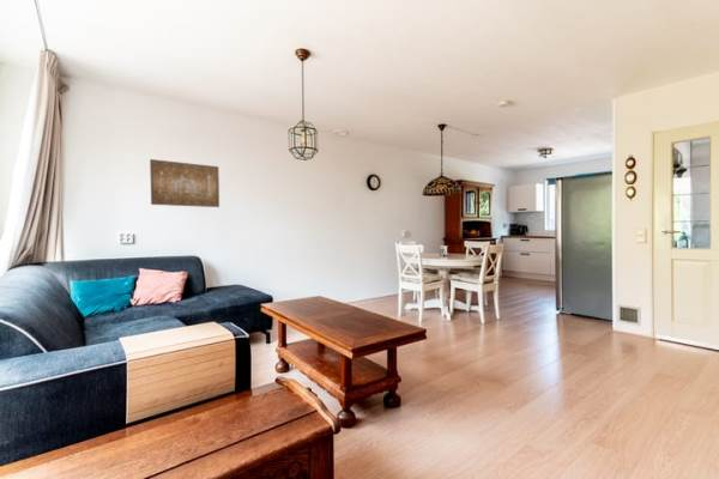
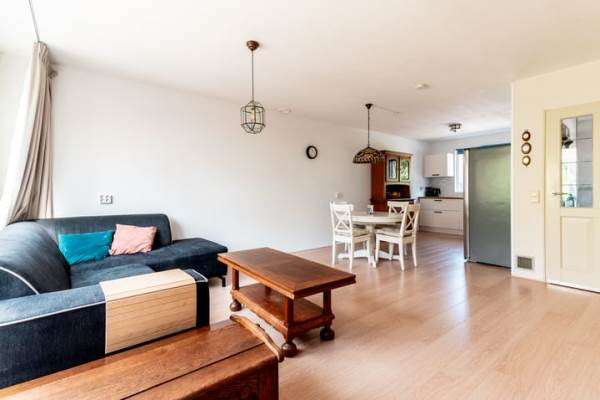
- wall art (186, 184)
